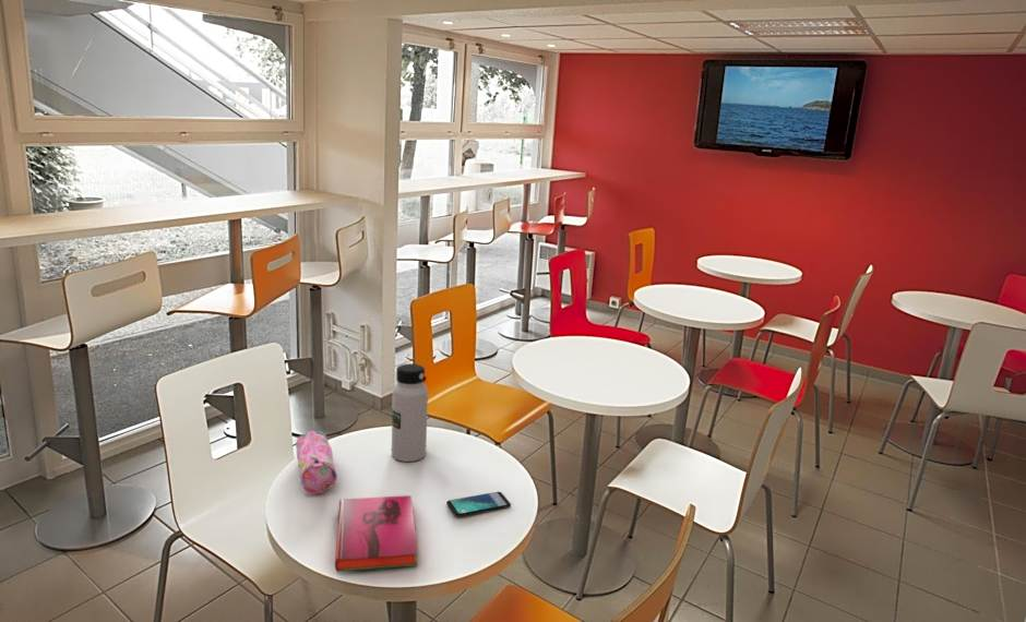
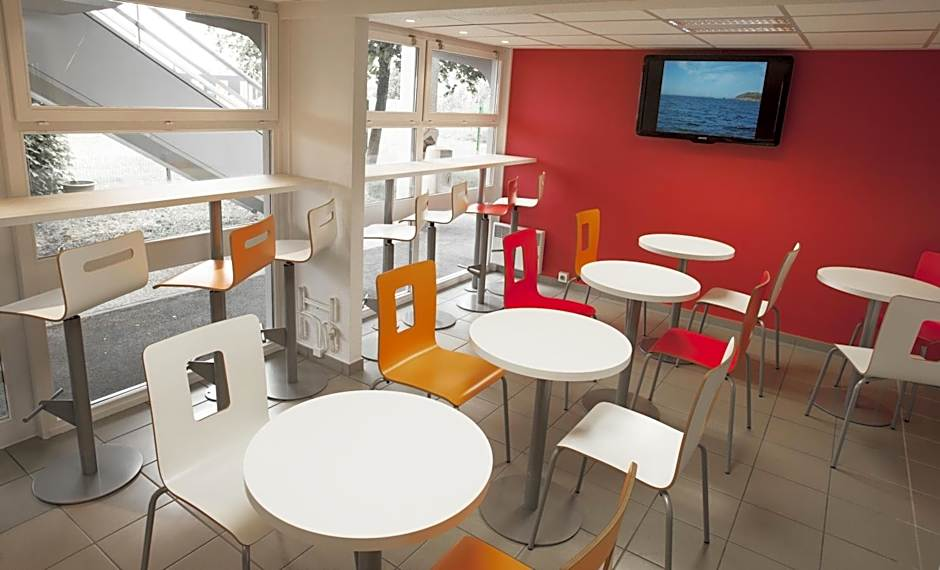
- water bottle (409, 411)
- hardback book (375, 530)
- pencil case (315, 459)
- smartphone (478, 503)
